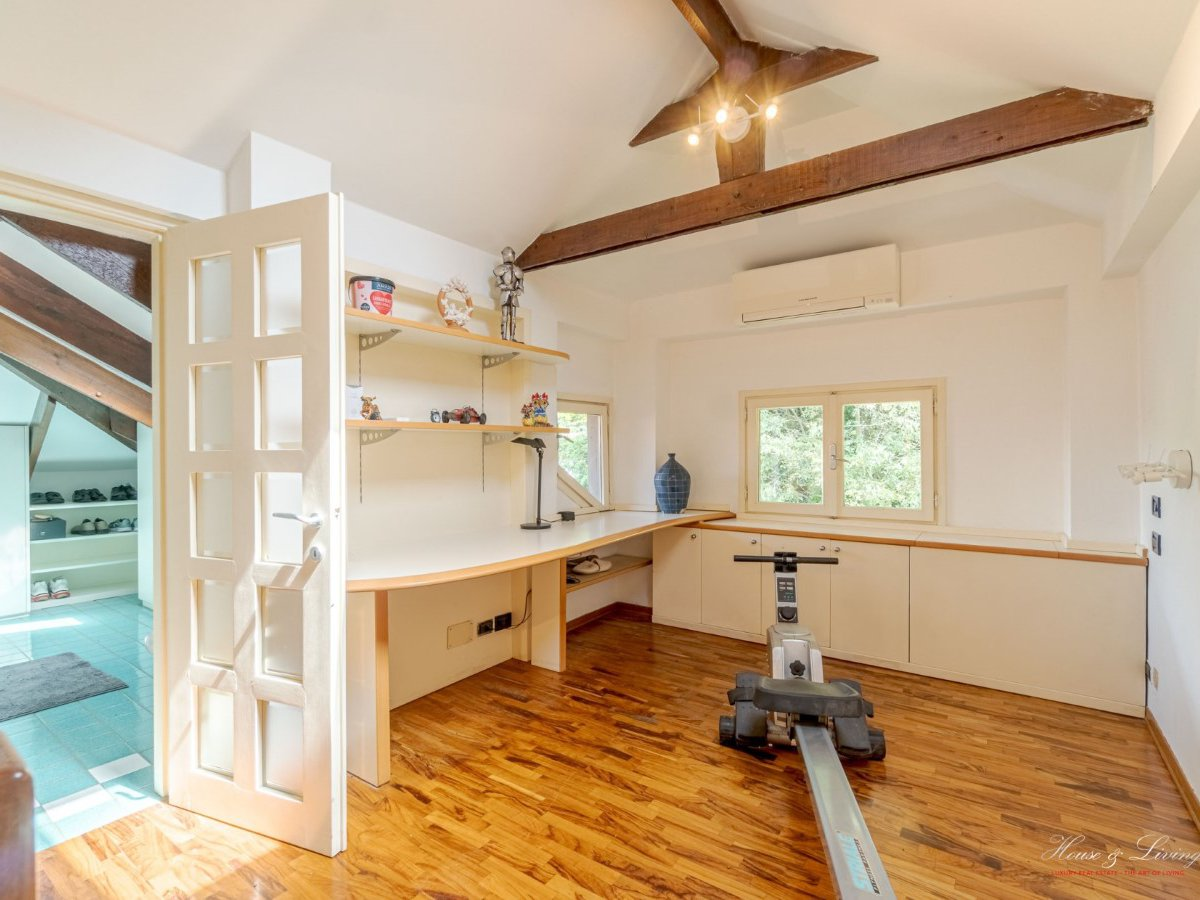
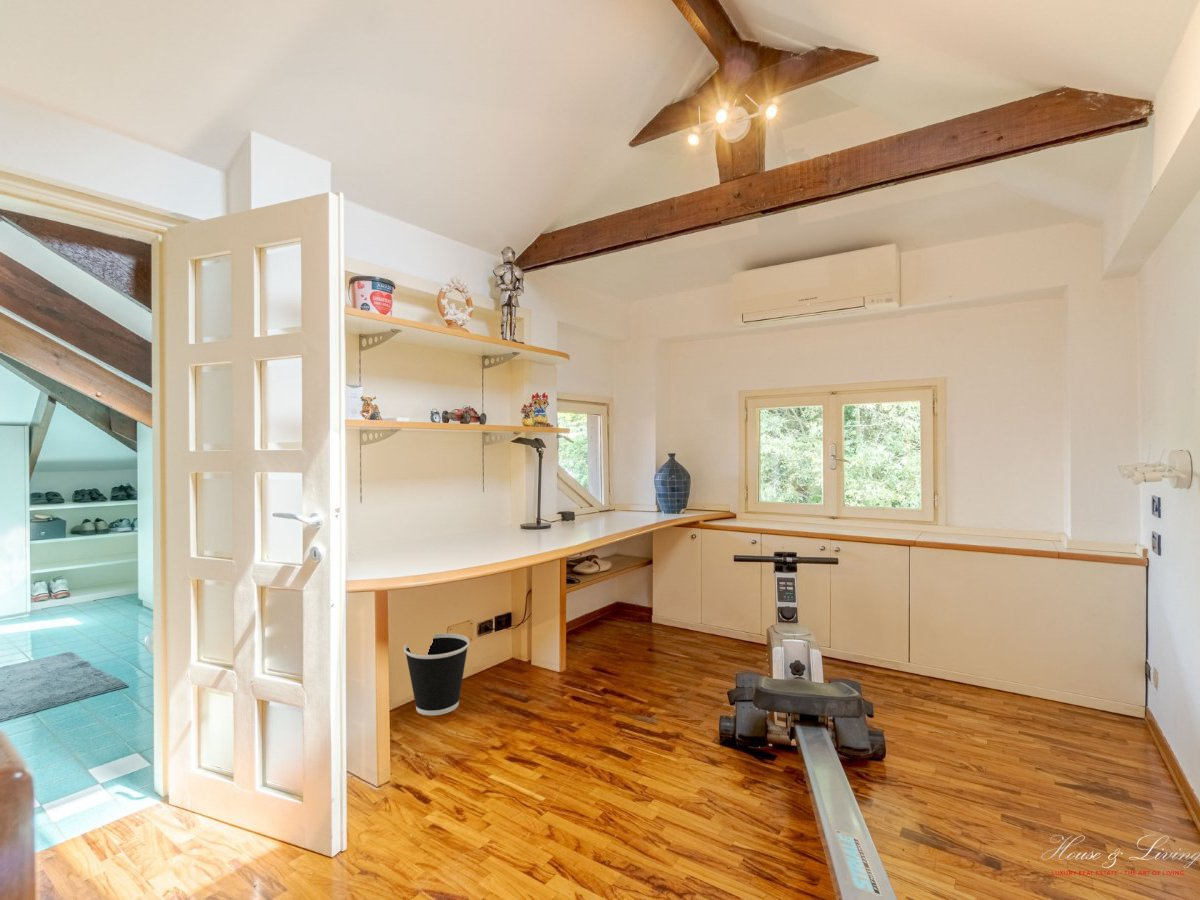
+ wastebasket (437, 674)
